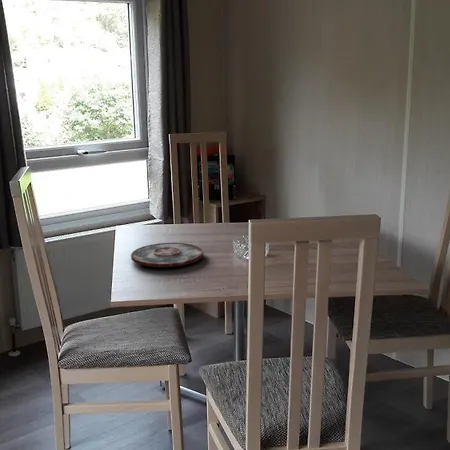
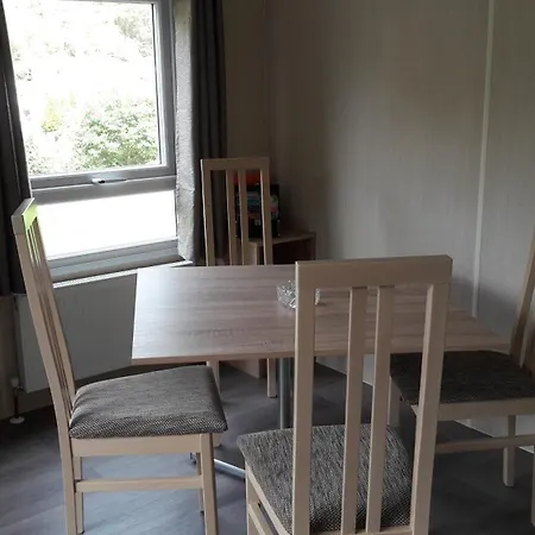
- plate (167, 254)
